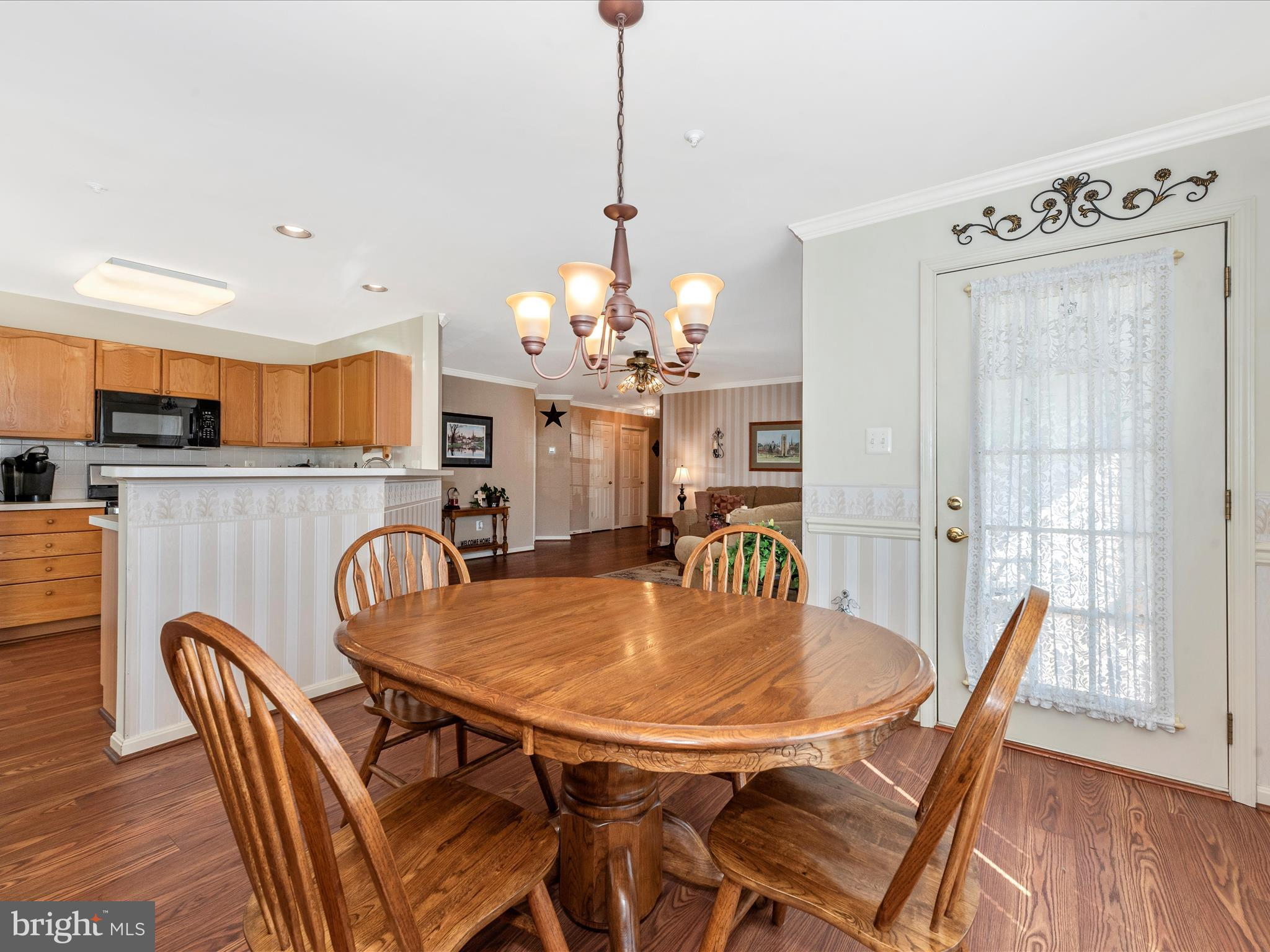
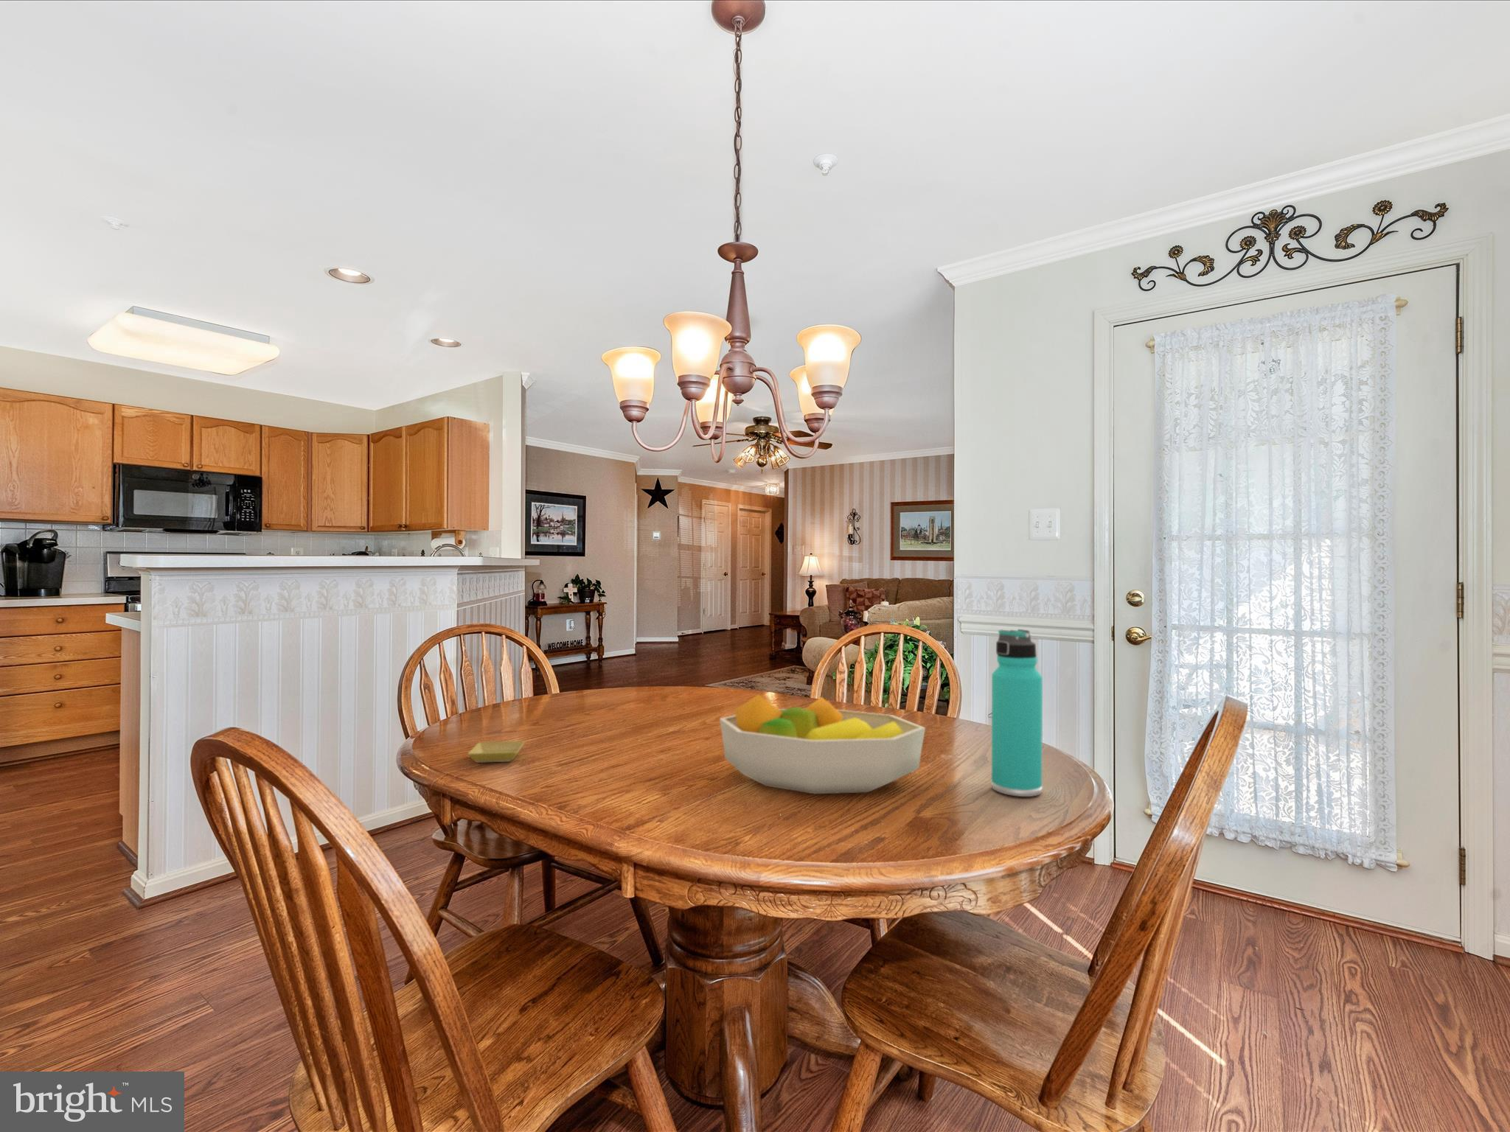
+ thermos bottle (1017, 709)
+ fruit bowl (819, 737)
+ saucer (497, 751)
